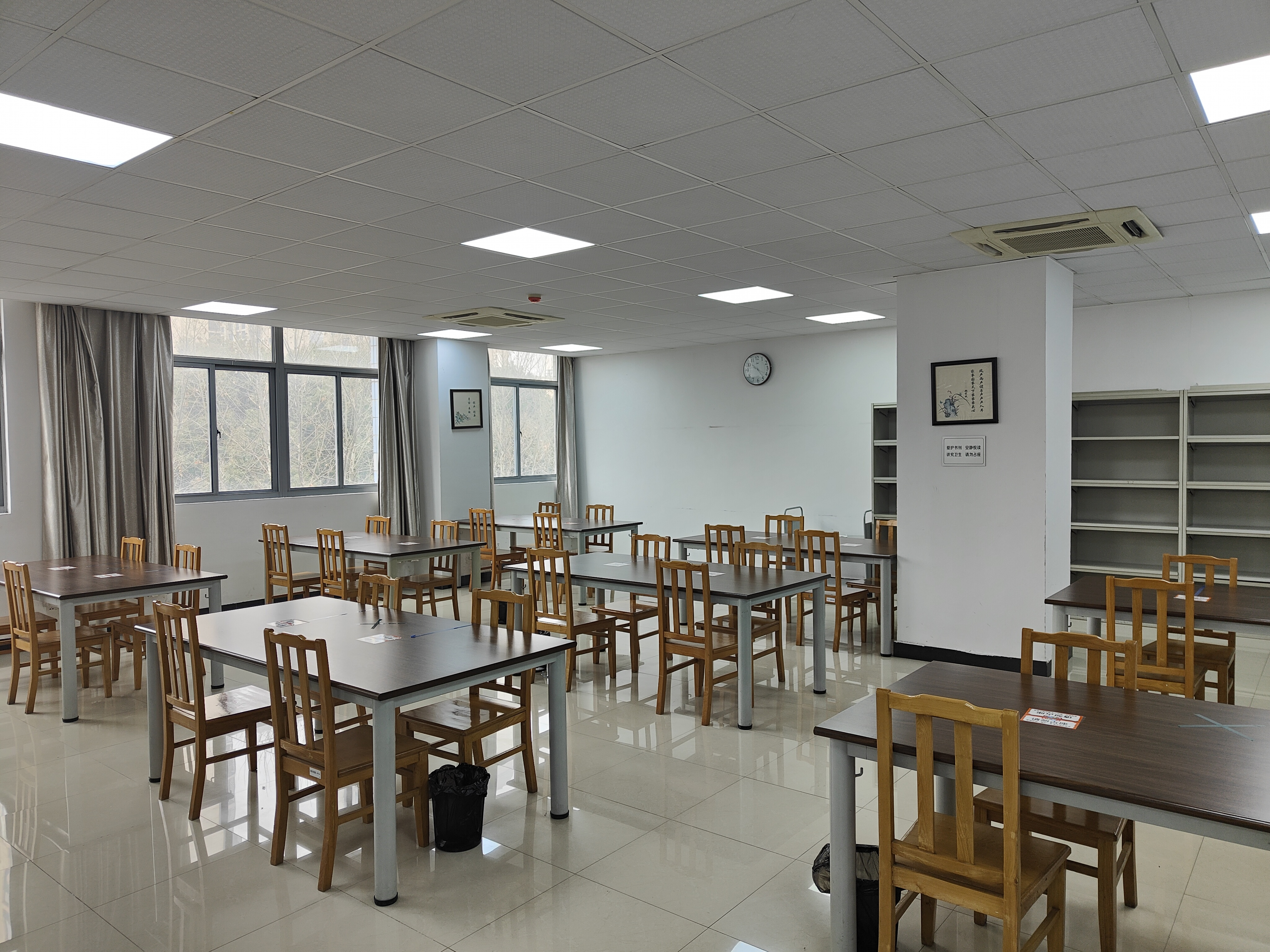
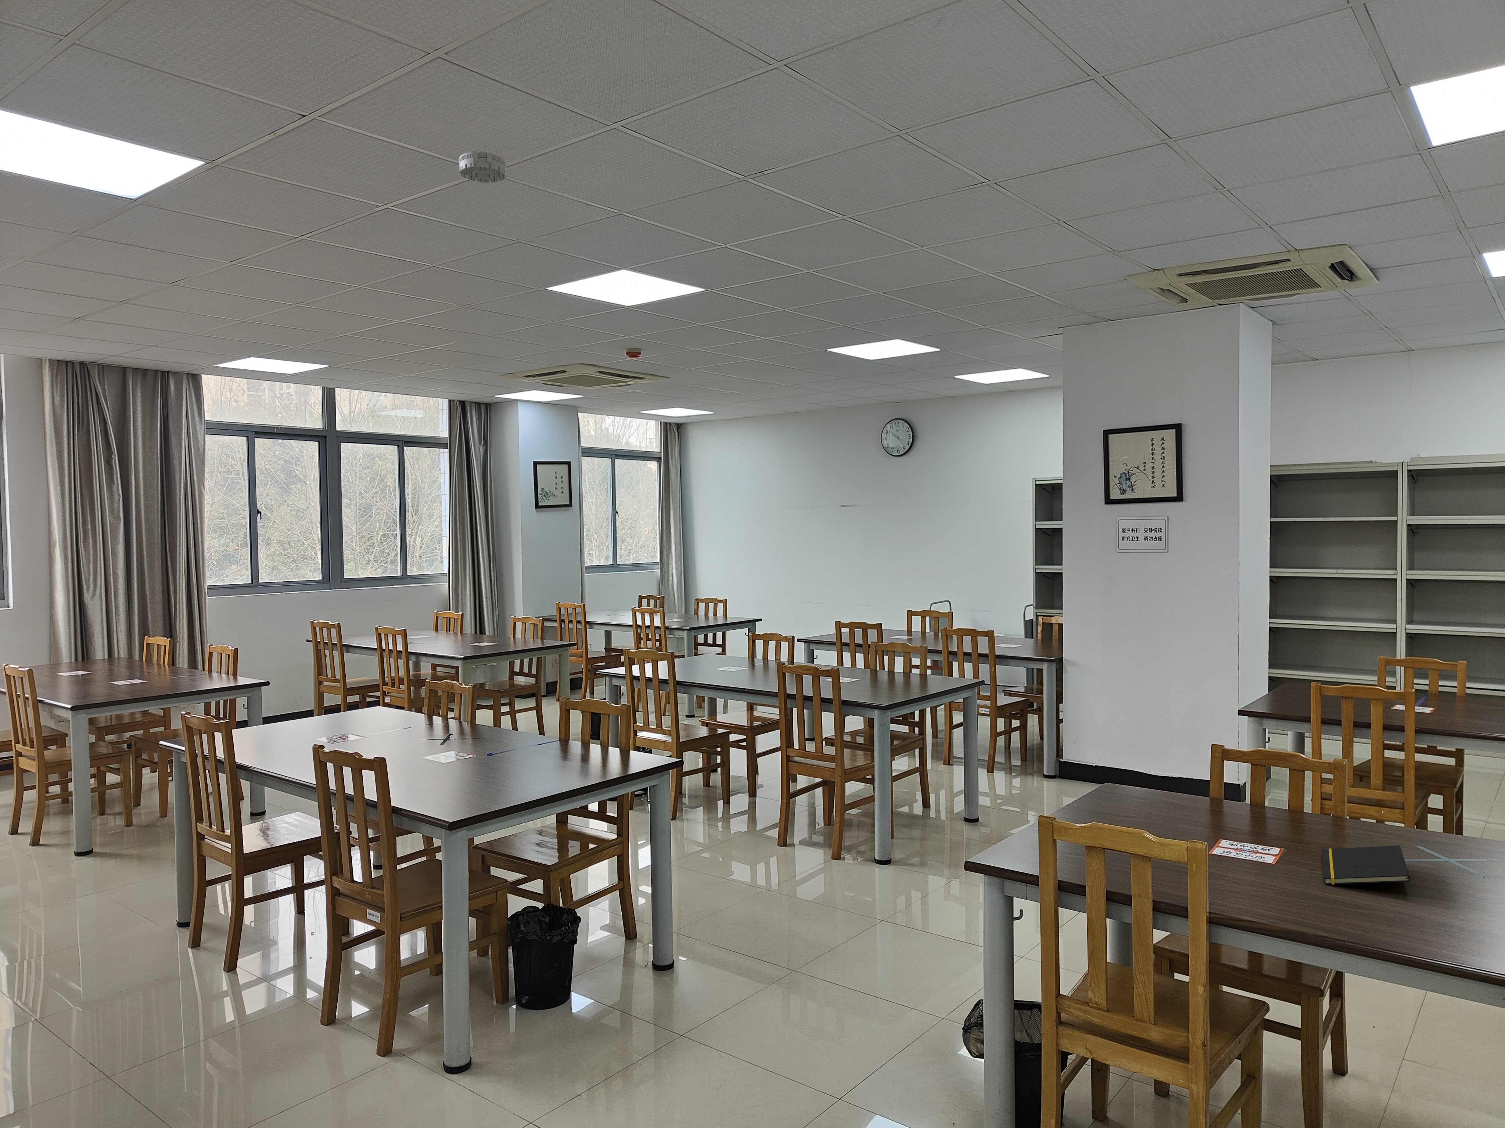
+ notepad (1363, 864)
+ smoke detector (482, 166)
